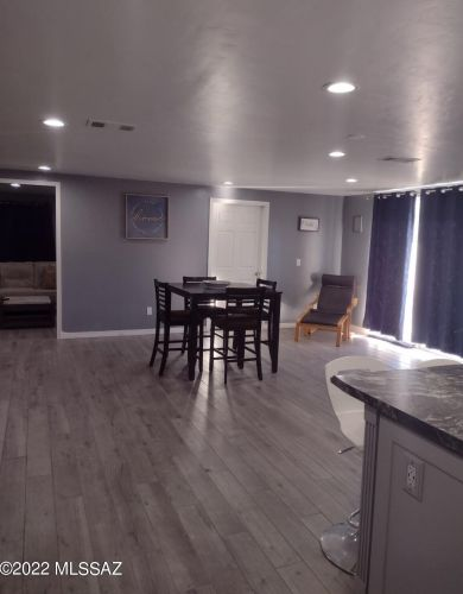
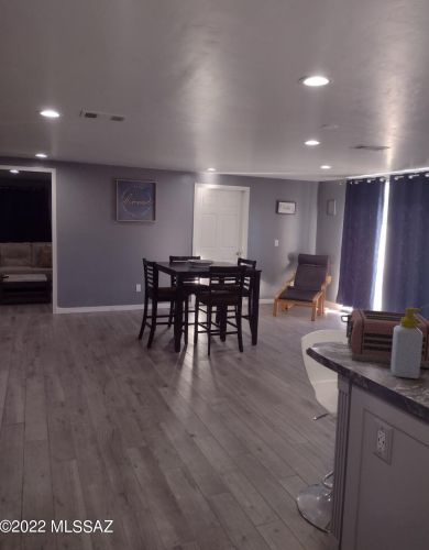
+ soap bottle (407, 341)
+ toaster (383, 334)
